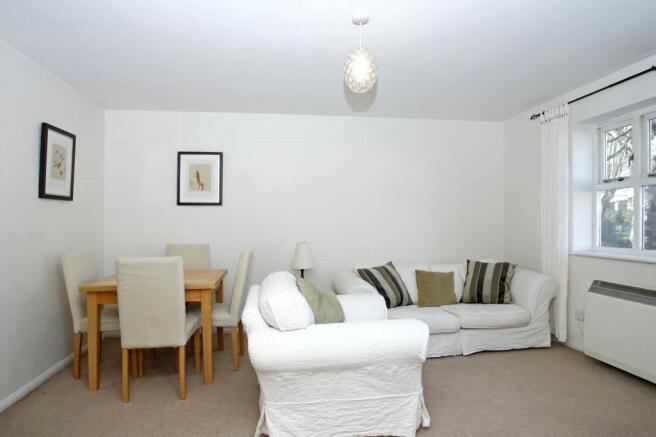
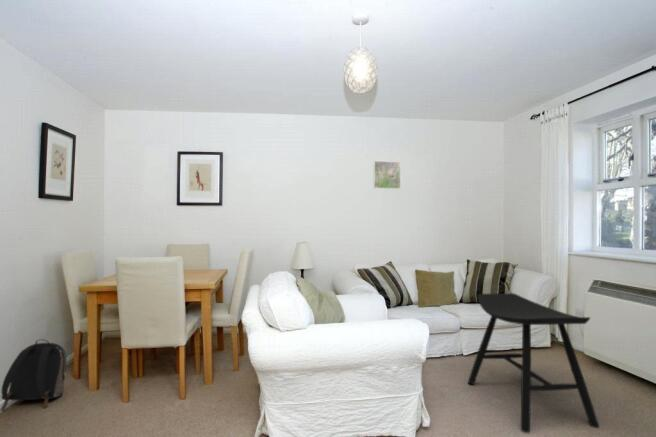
+ stool (525, 352)
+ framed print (387, 175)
+ backpack (37, 370)
